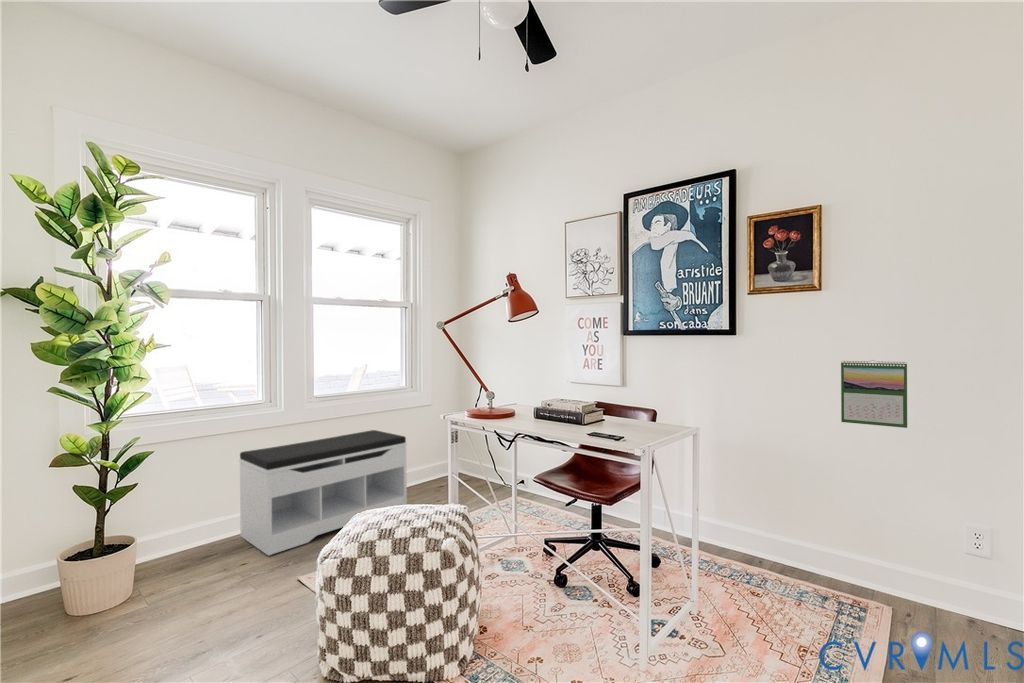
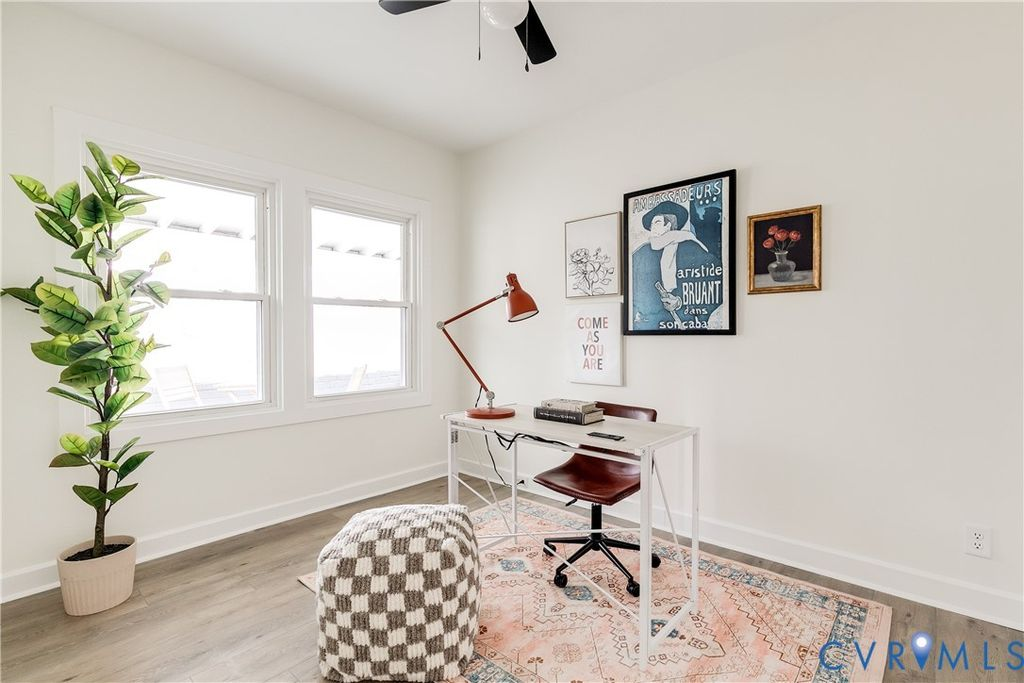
- calendar (873, 392)
- bench (328, 482)
